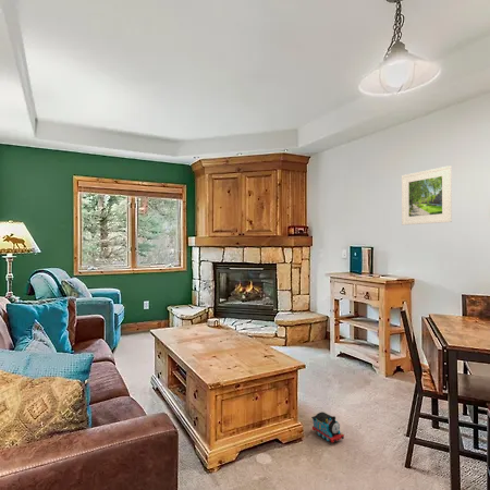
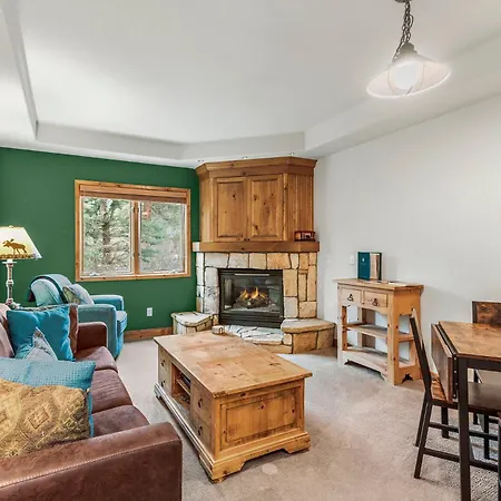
- toy train (327, 425)
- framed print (425, 197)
